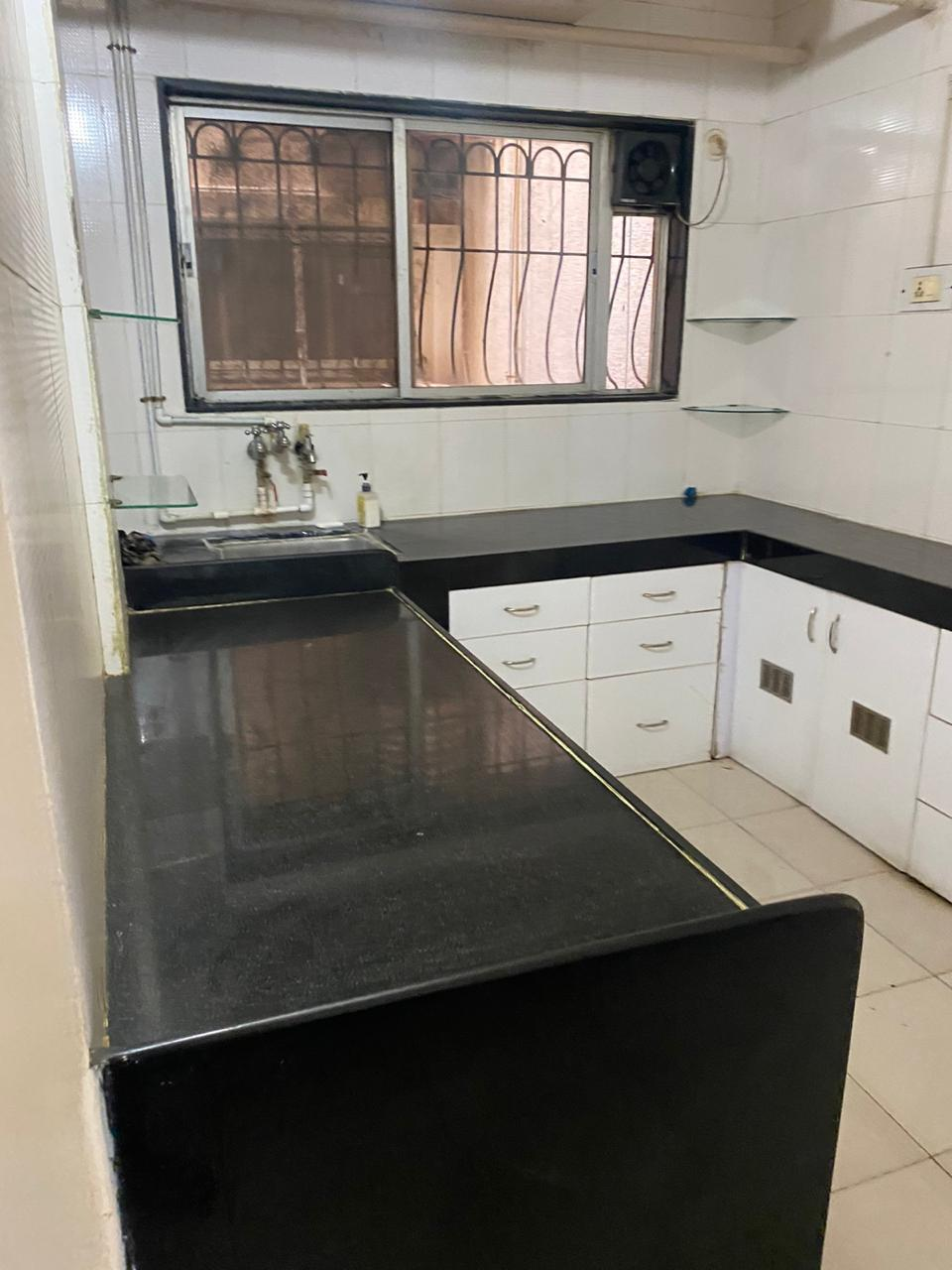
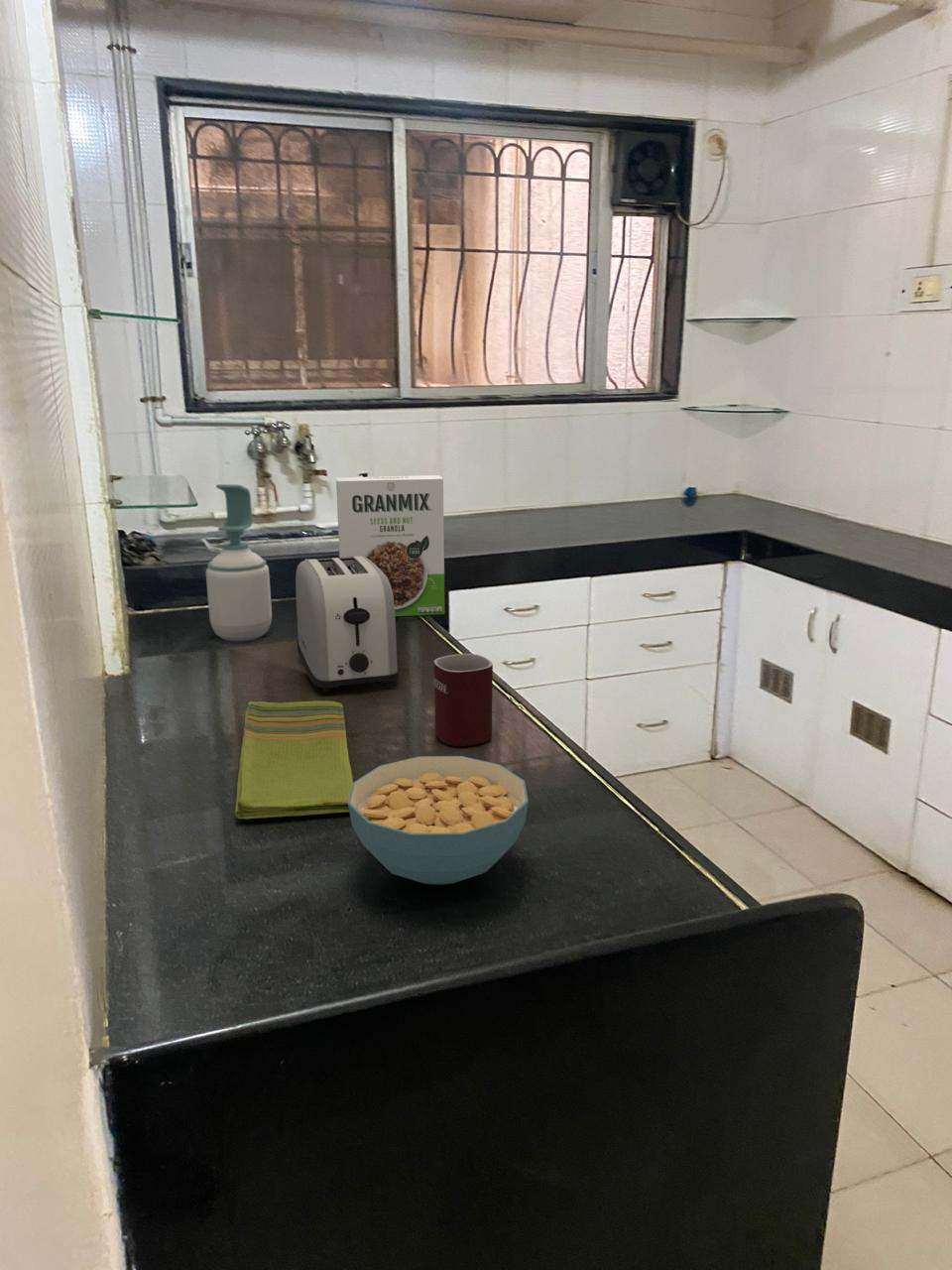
+ cereal box (391, 547)
+ cereal bowl (438, 831)
+ dish towel (295, 750)
+ toaster (344, 616)
+ mug (458, 695)
+ soap bottle (236, 561)
